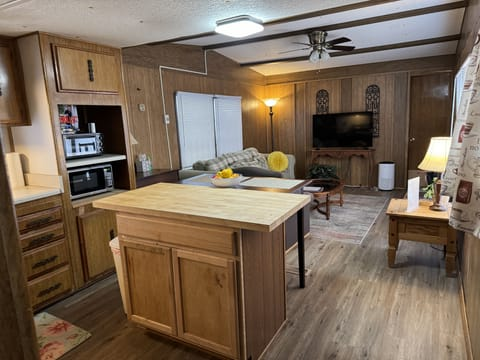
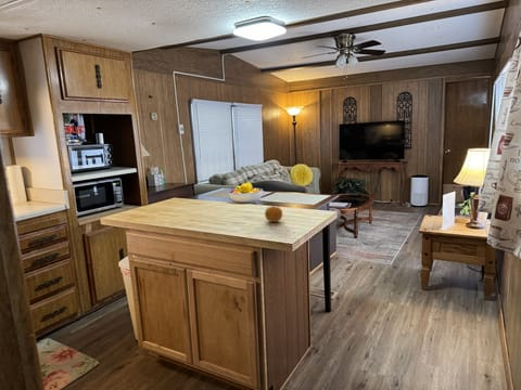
+ fruit (274, 211)
